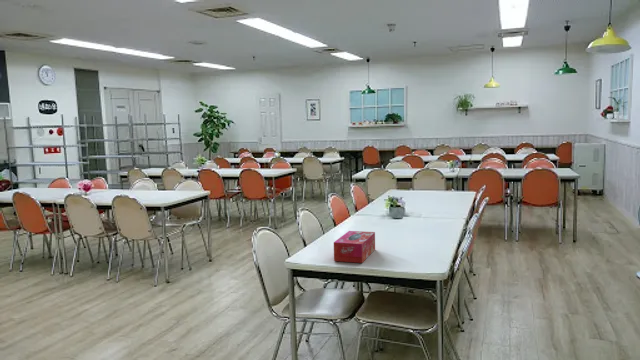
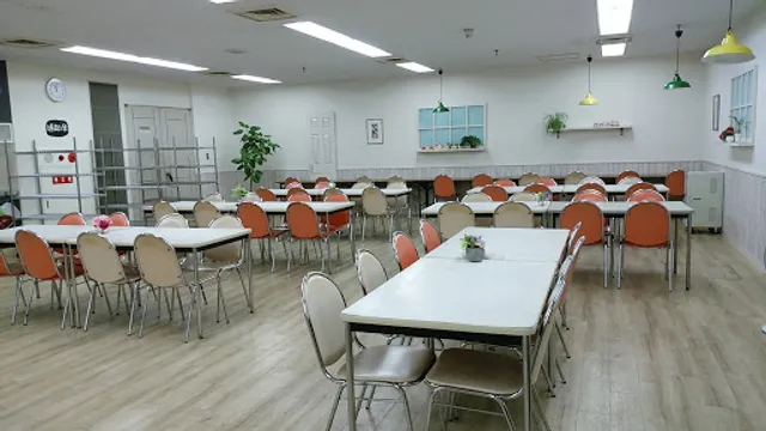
- tissue box (355, 245)
